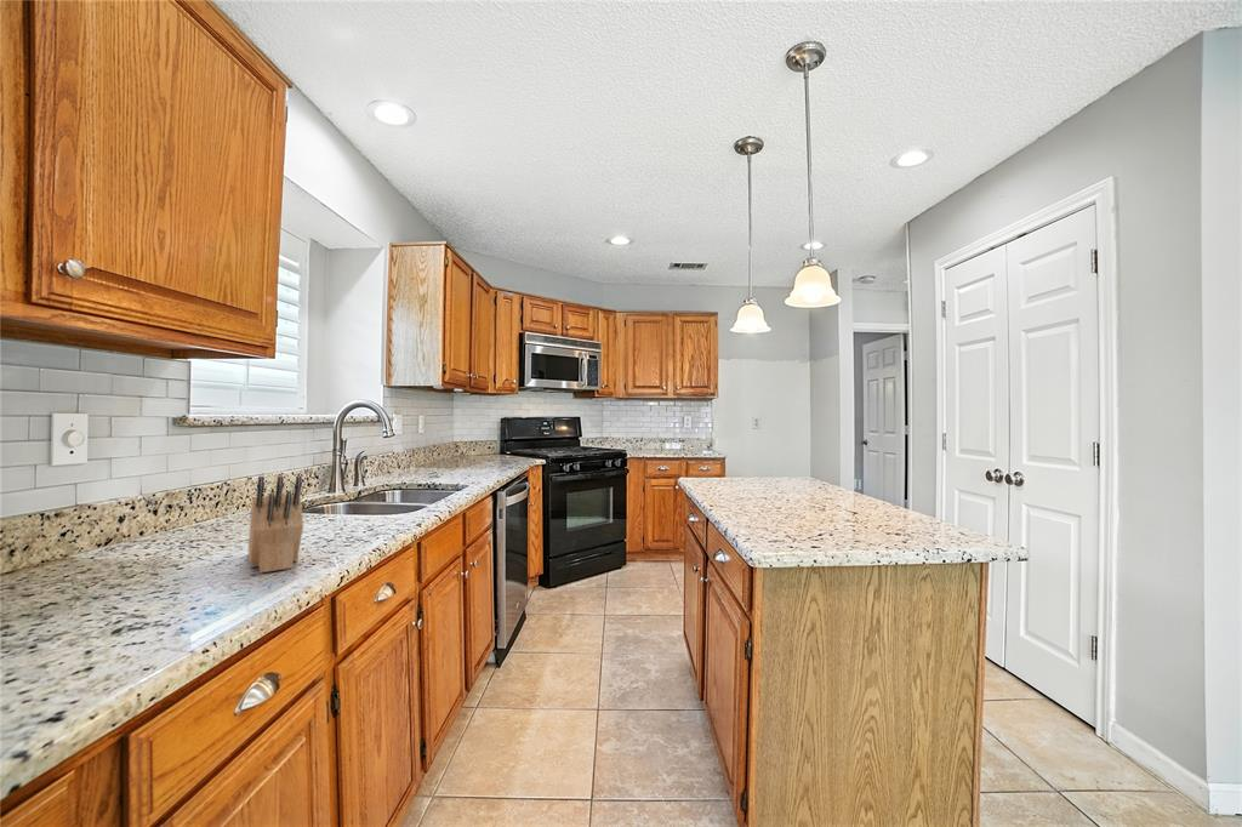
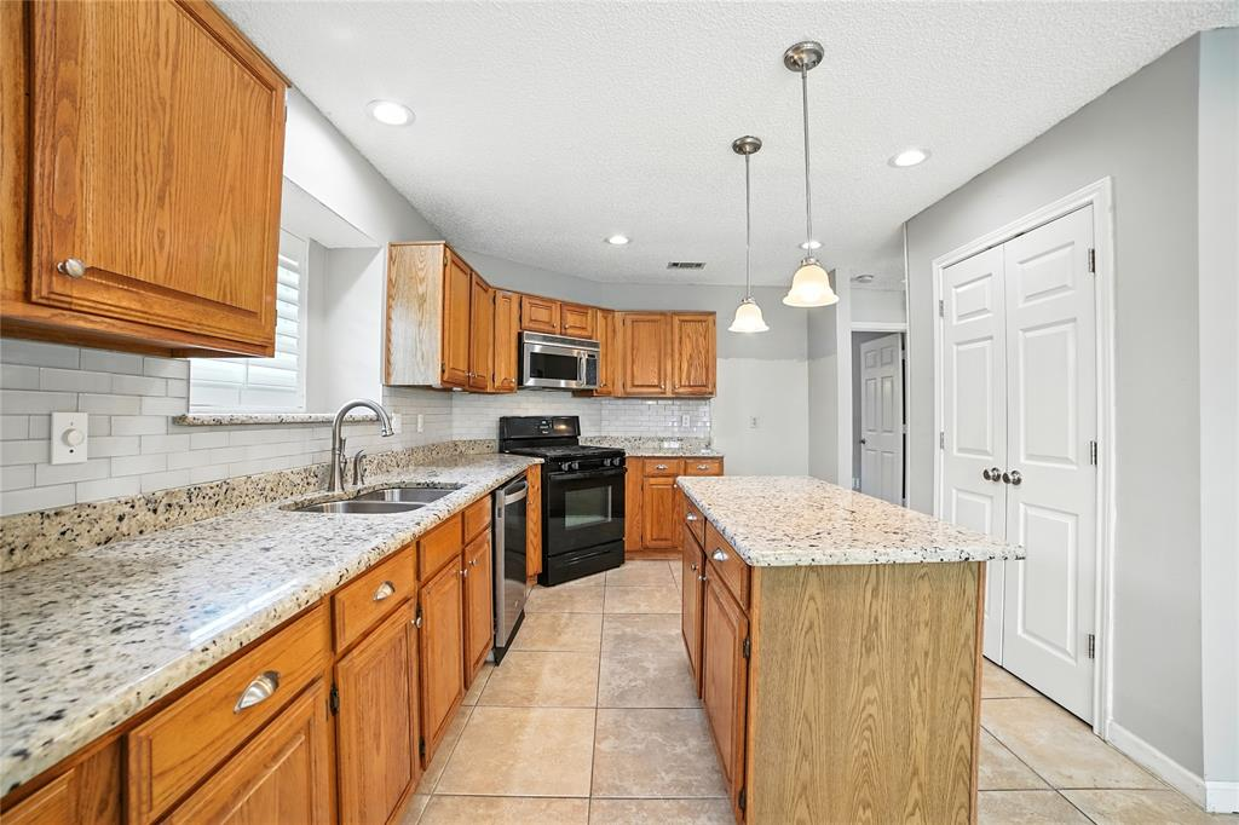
- knife block (275, 517)
